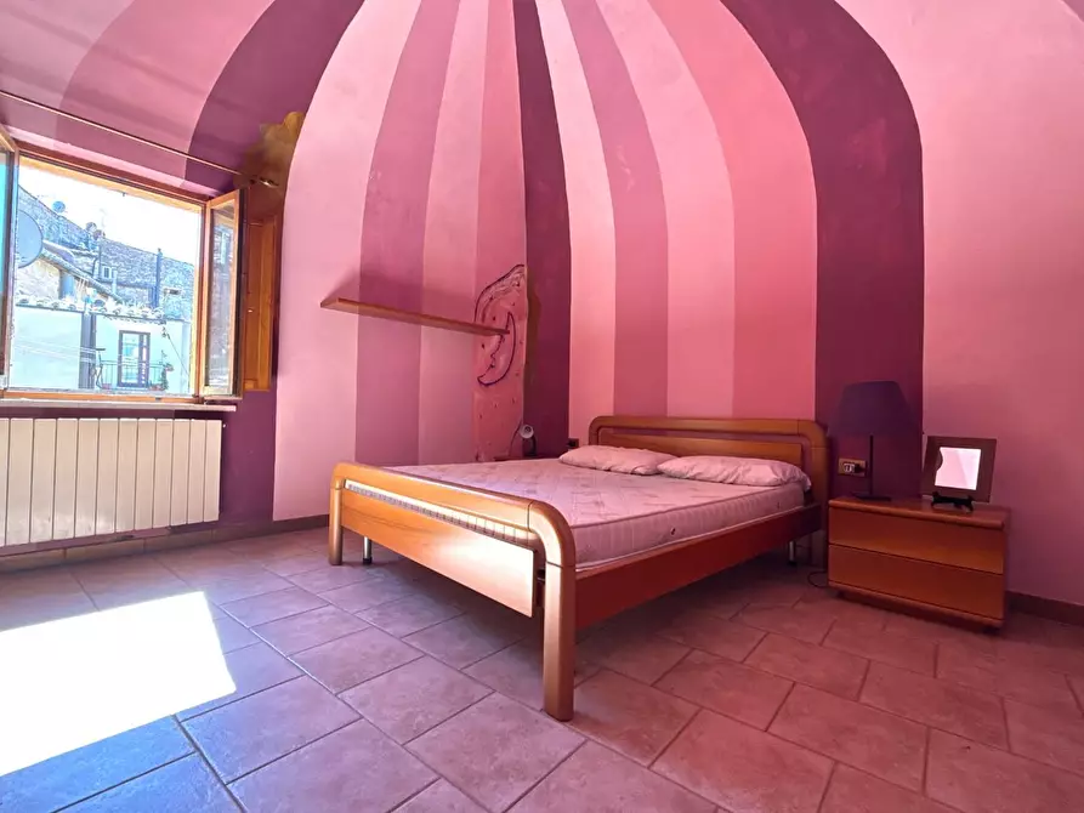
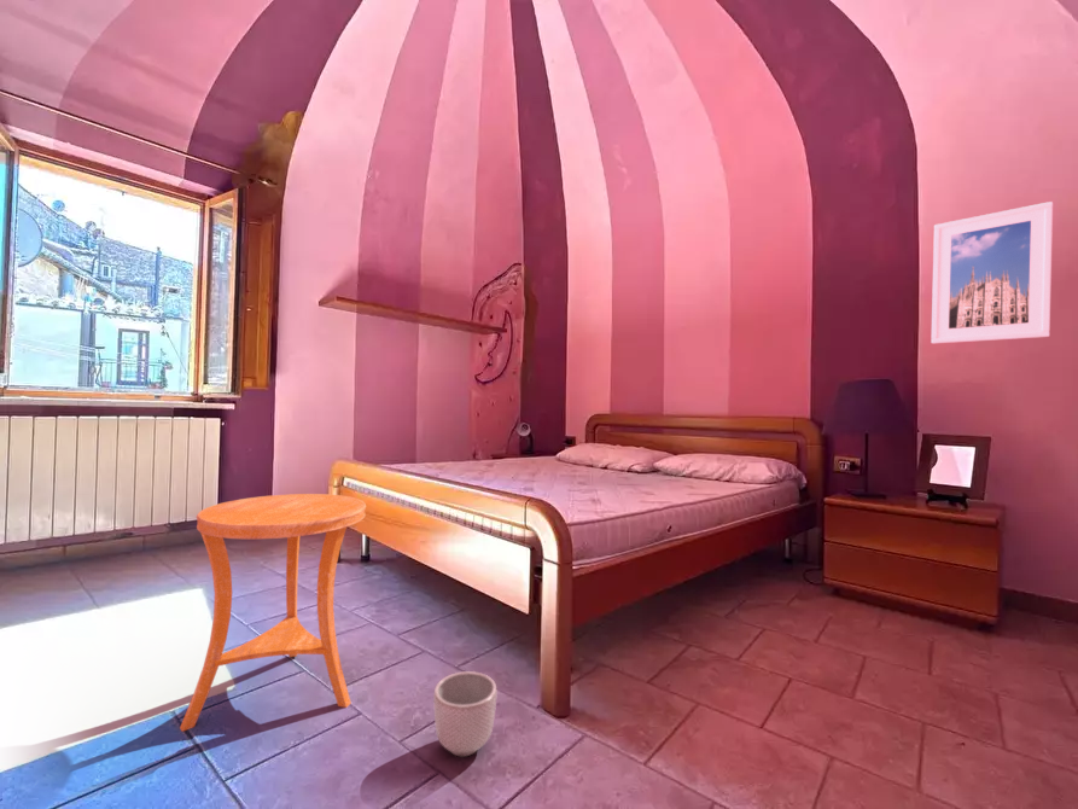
+ planter (465, 716)
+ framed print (987, 277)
+ side table (286, 598)
